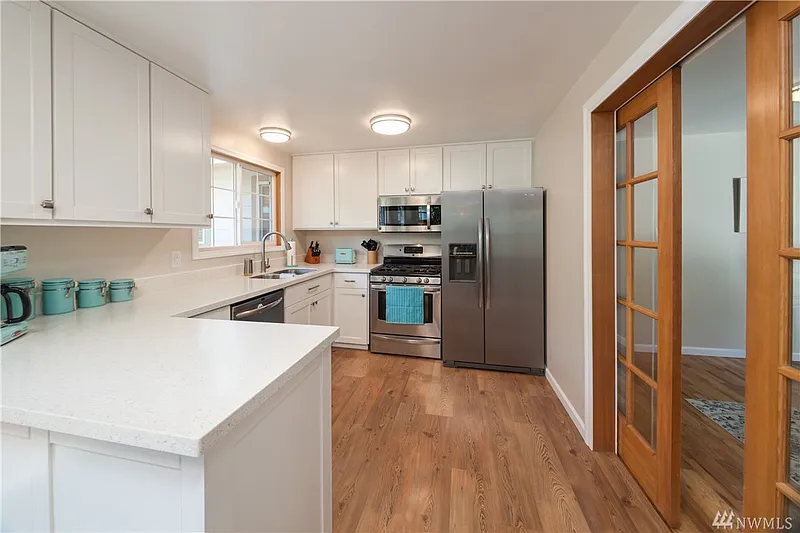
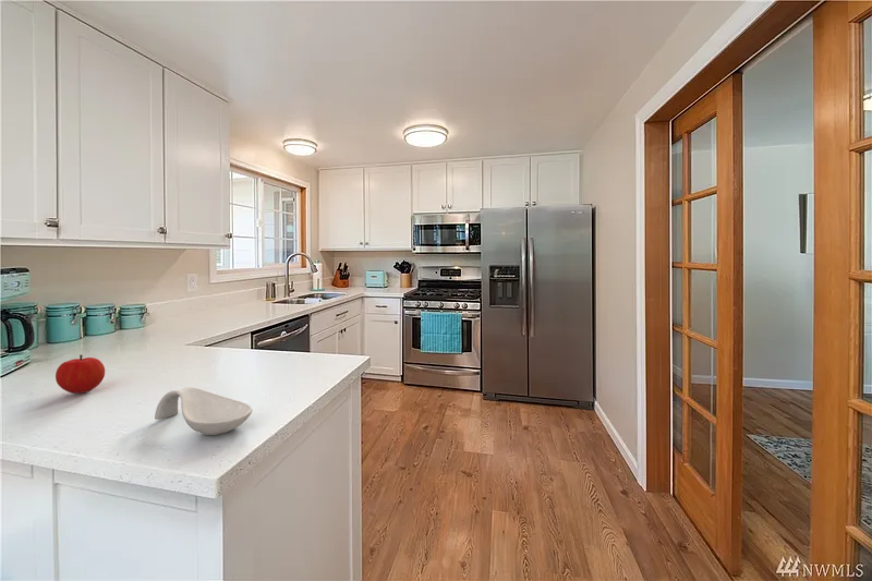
+ fruit (81, 373)
+ spoon rest (199, 408)
